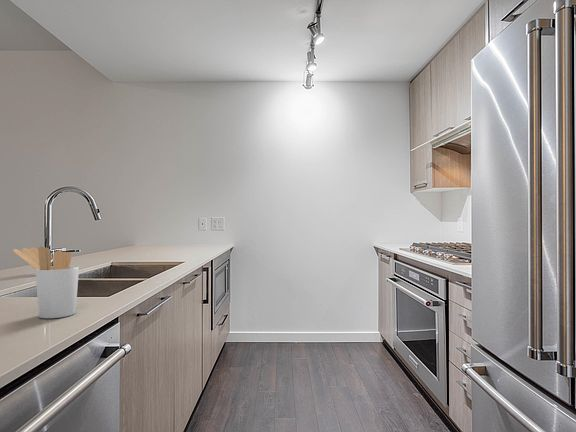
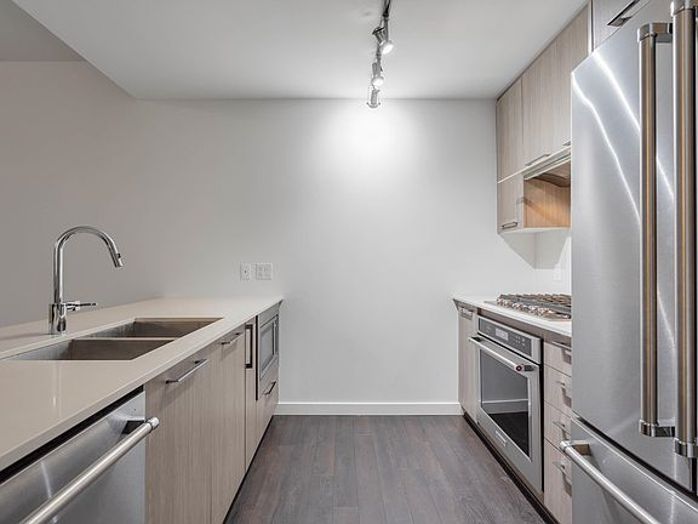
- utensil holder (47, 279)
